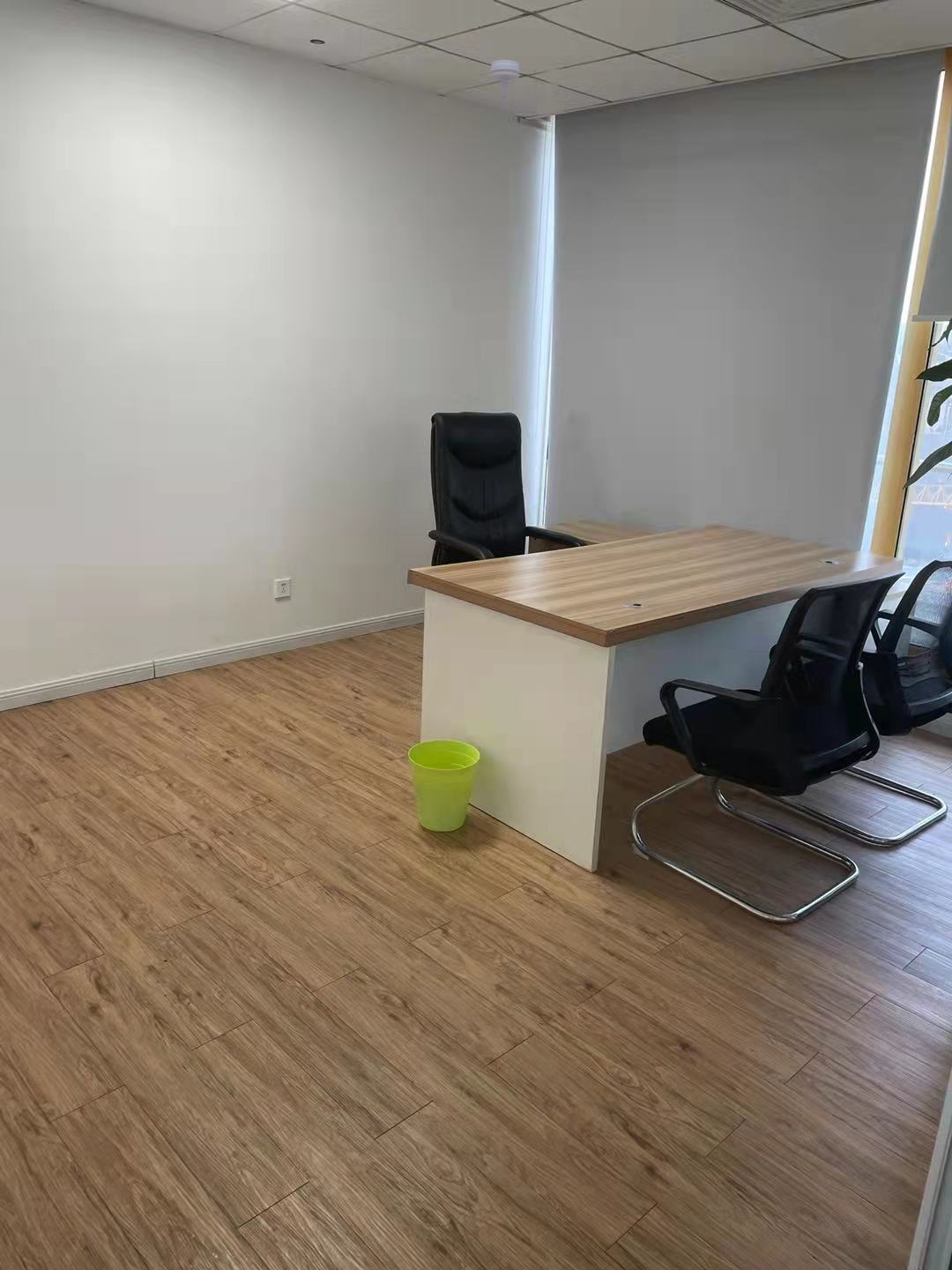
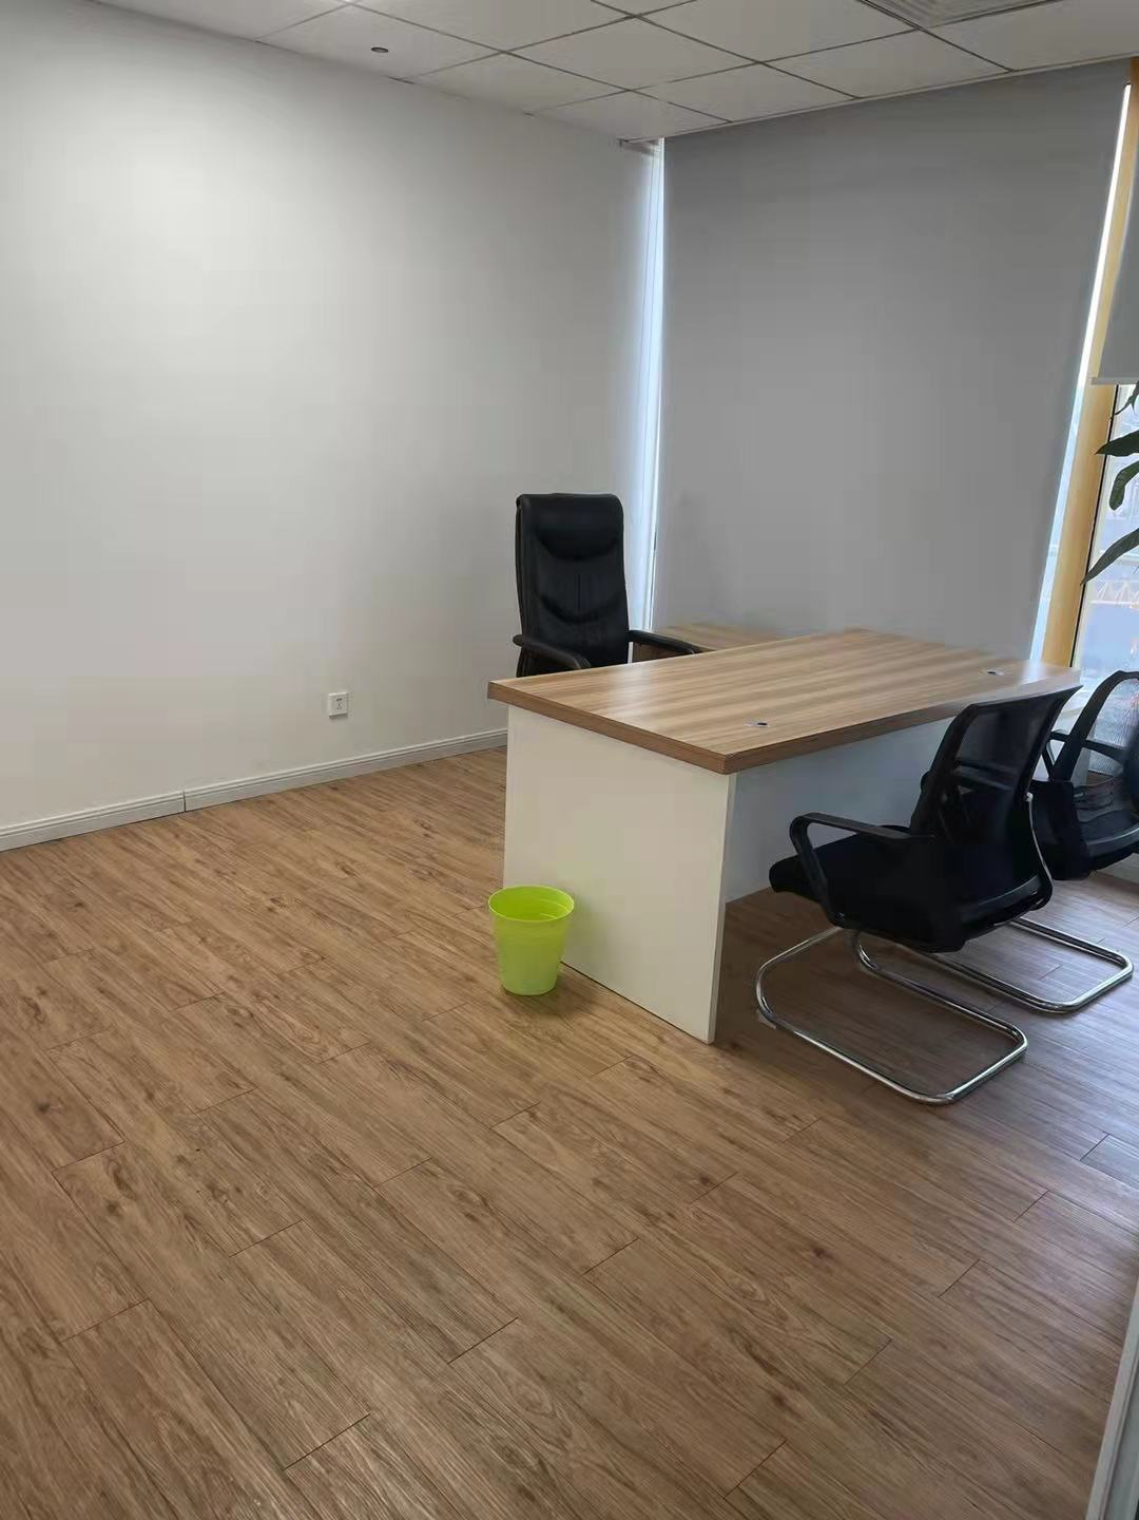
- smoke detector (504, 79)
